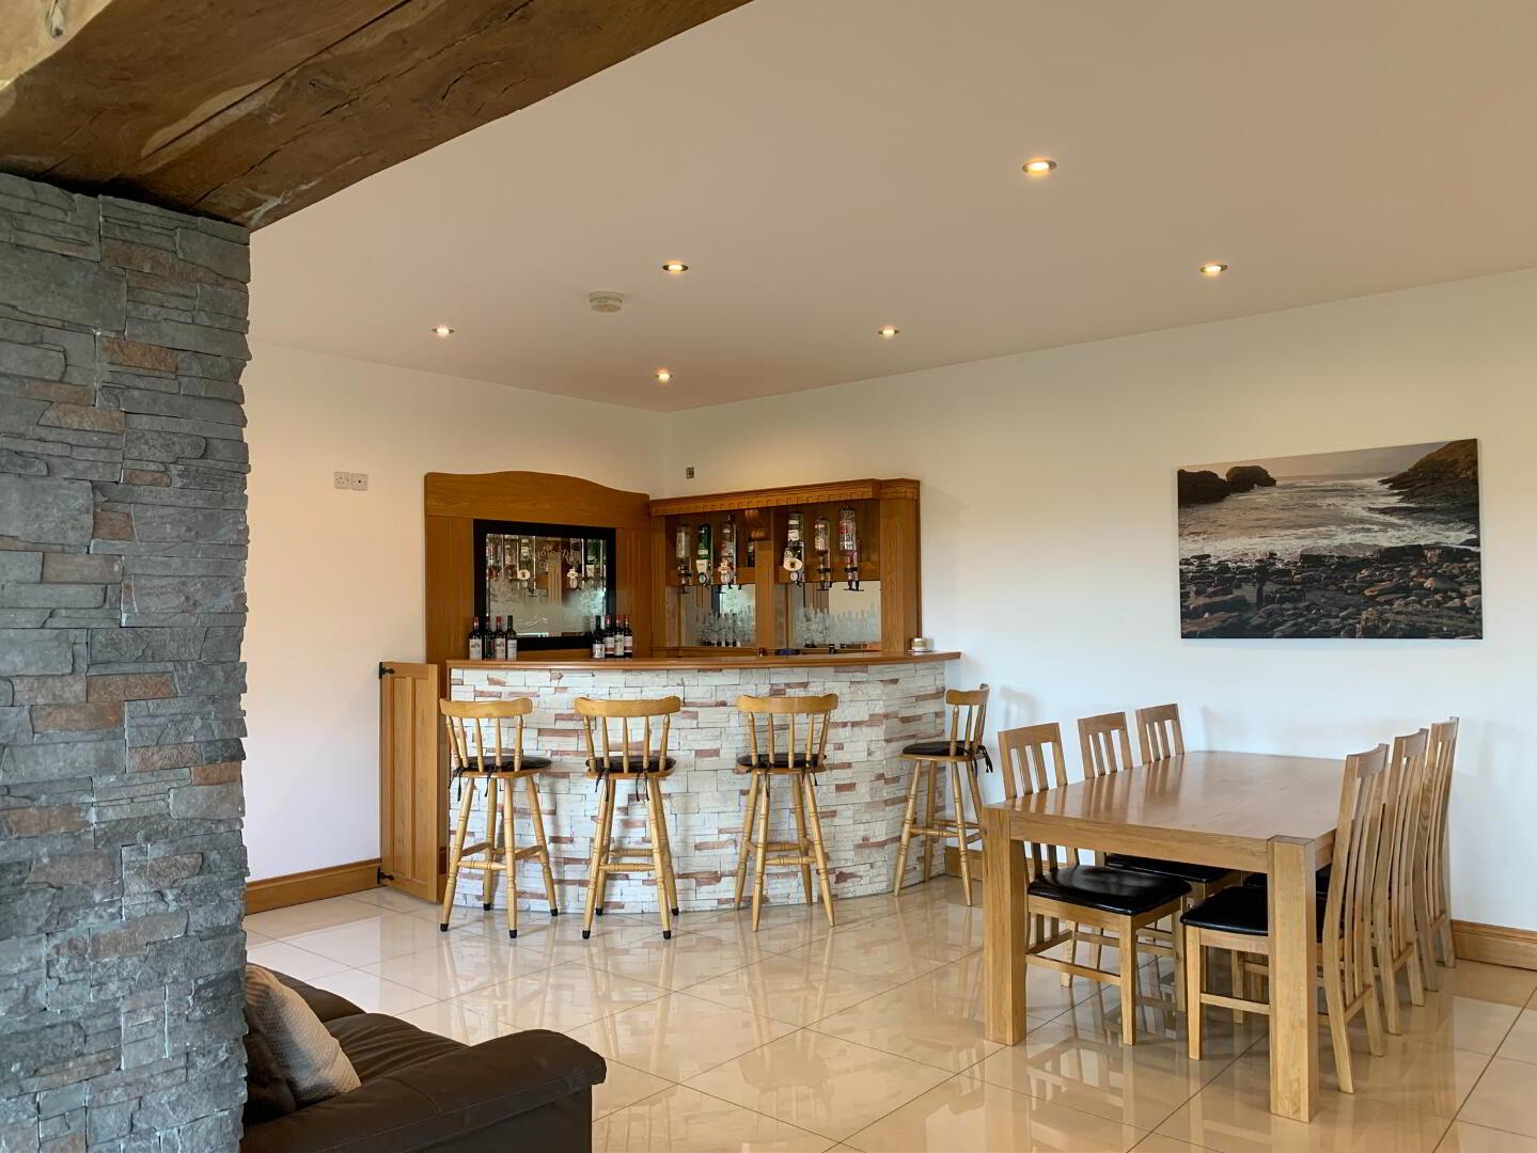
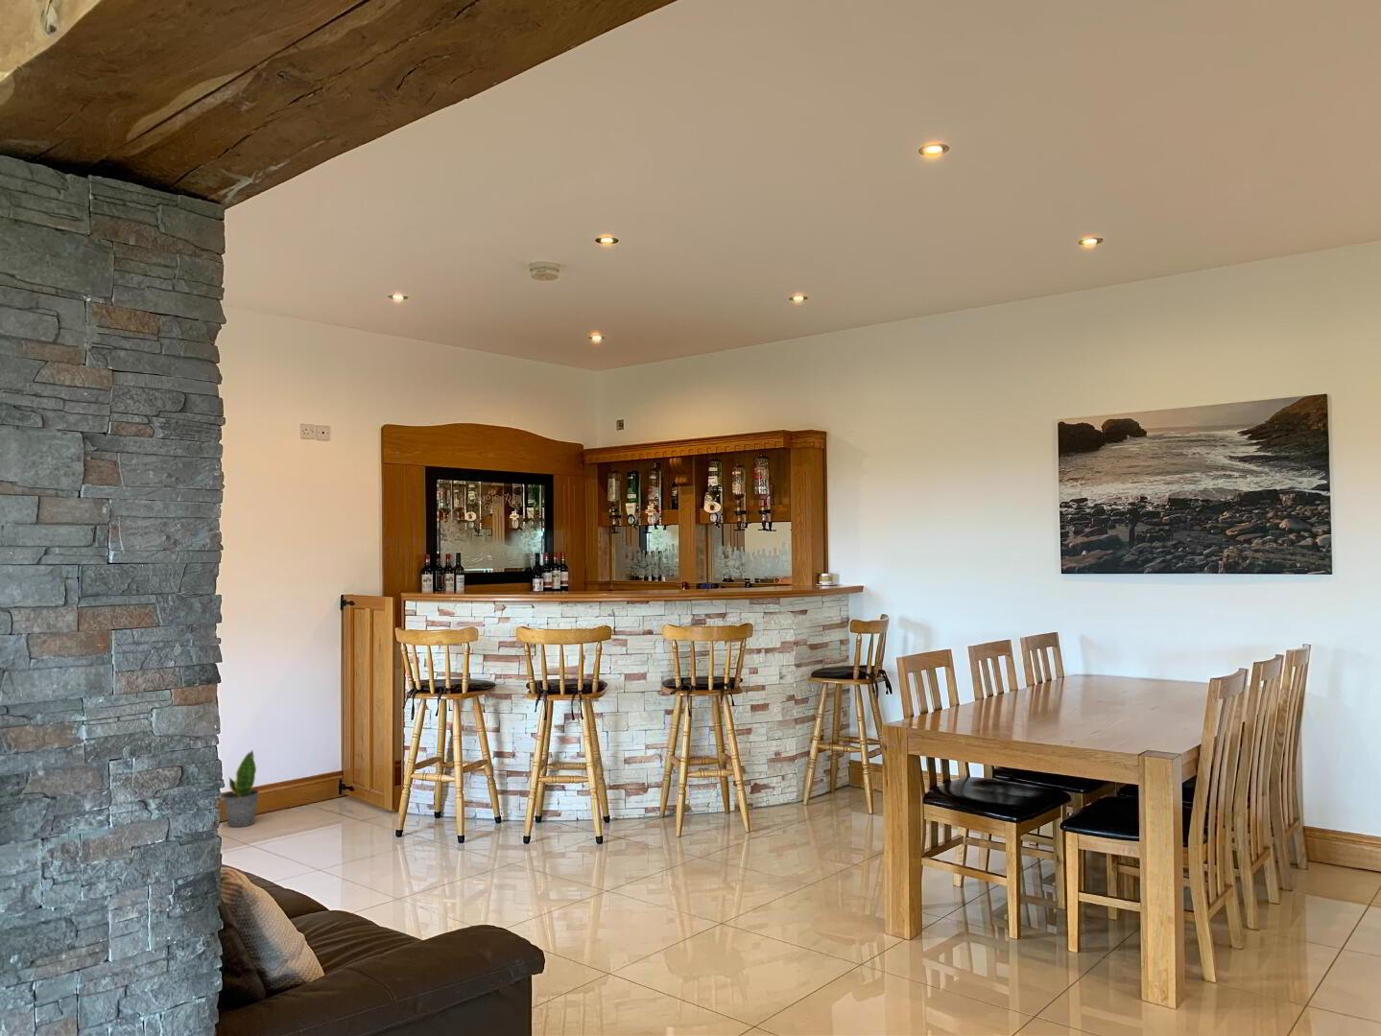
+ potted plant (239, 787)
